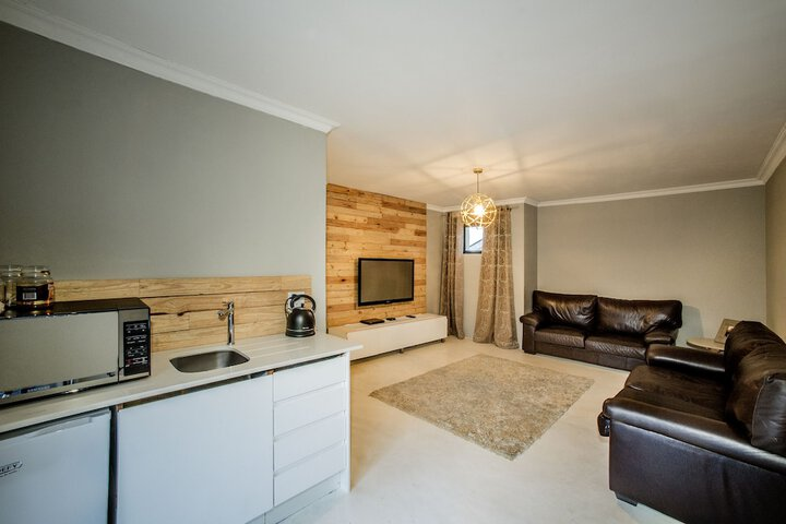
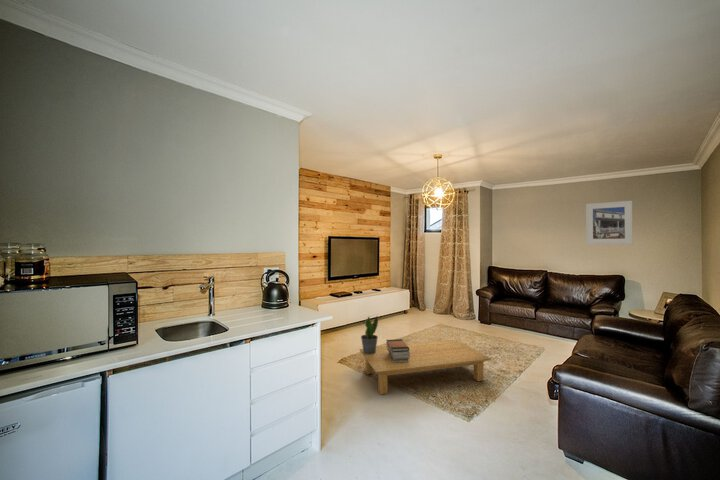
+ book stack (397, 350)
+ potted plant (369, 333)
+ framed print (608, 223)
+ coffee table (422, 364)
